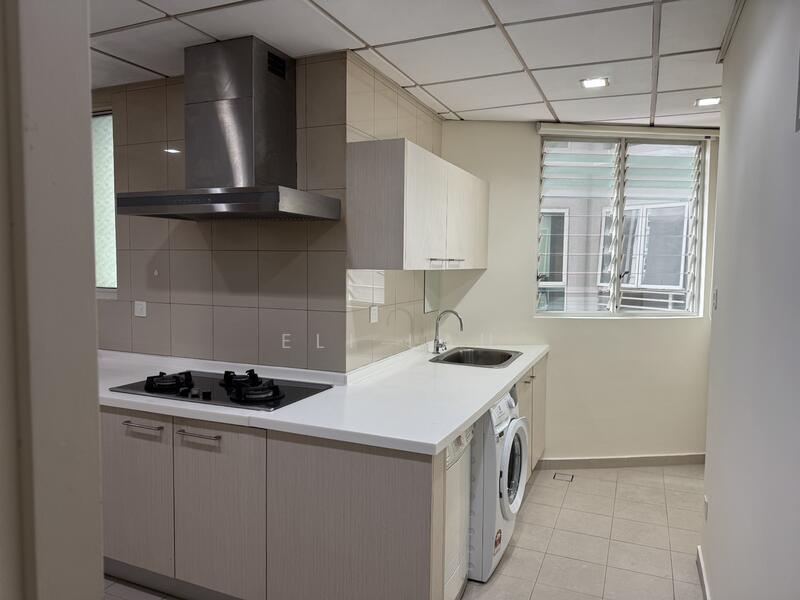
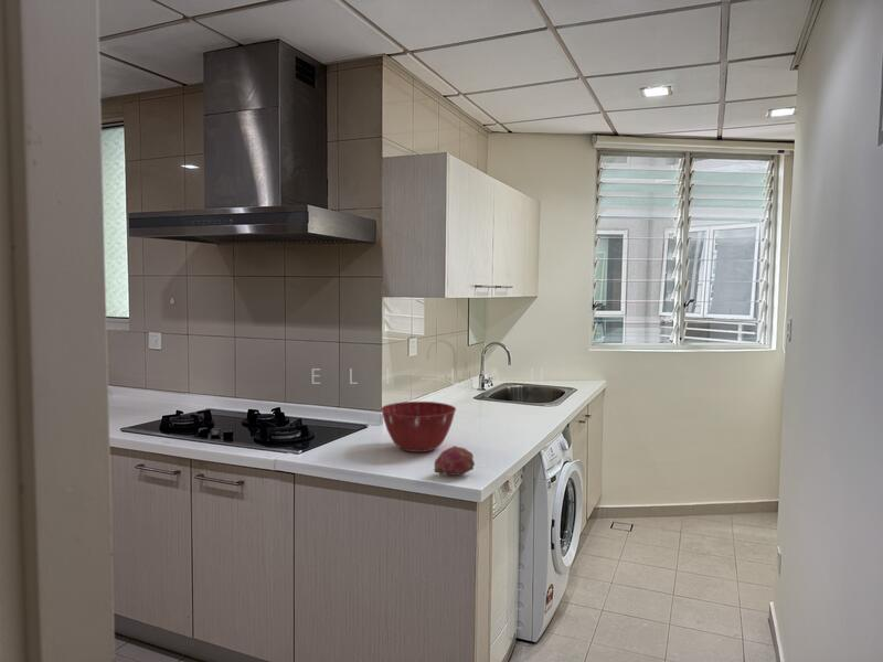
+ mixing bowl (417, 427)
+ fruit (454, 460)
